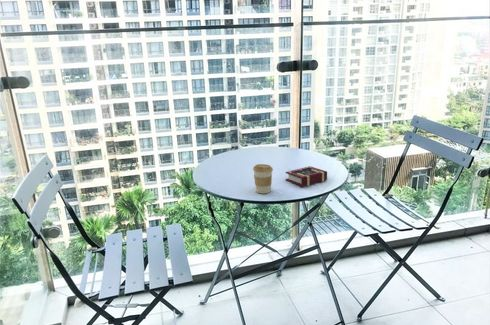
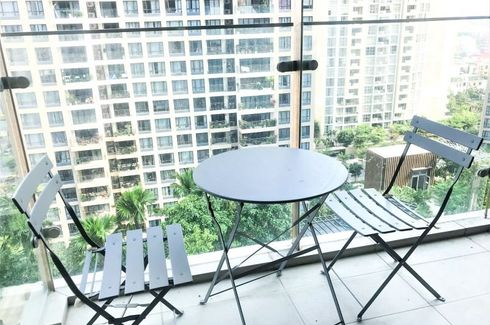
- book (306, 175)
- coffee cup (263, 177)
